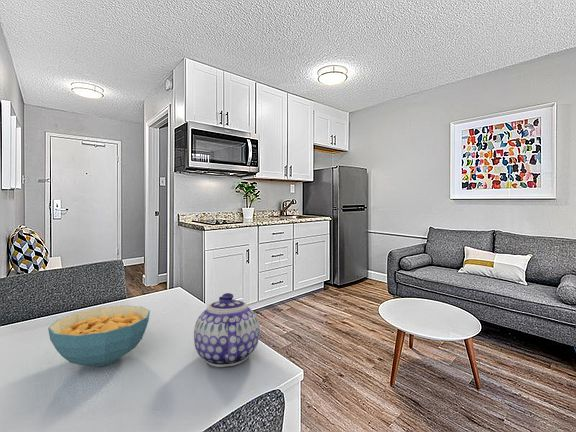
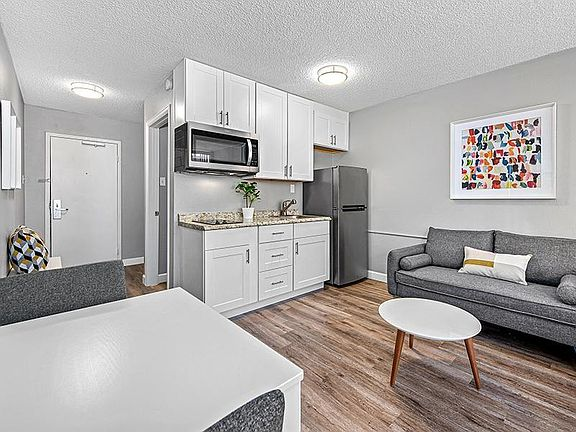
- cereal bowl (103, 339)
- teapot (227, 325)
